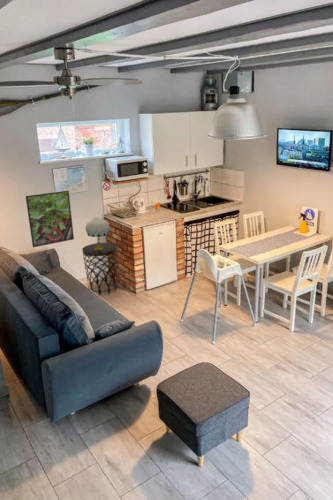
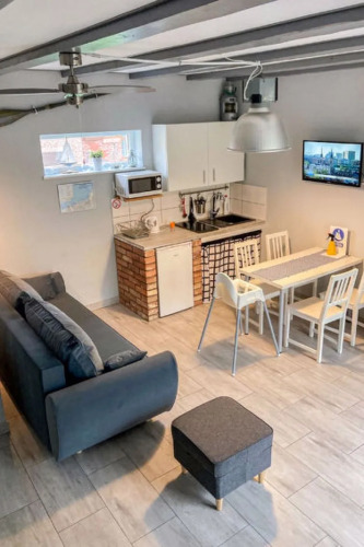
- table lamp (97, 232)
- side table (101, 268)
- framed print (50, 218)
